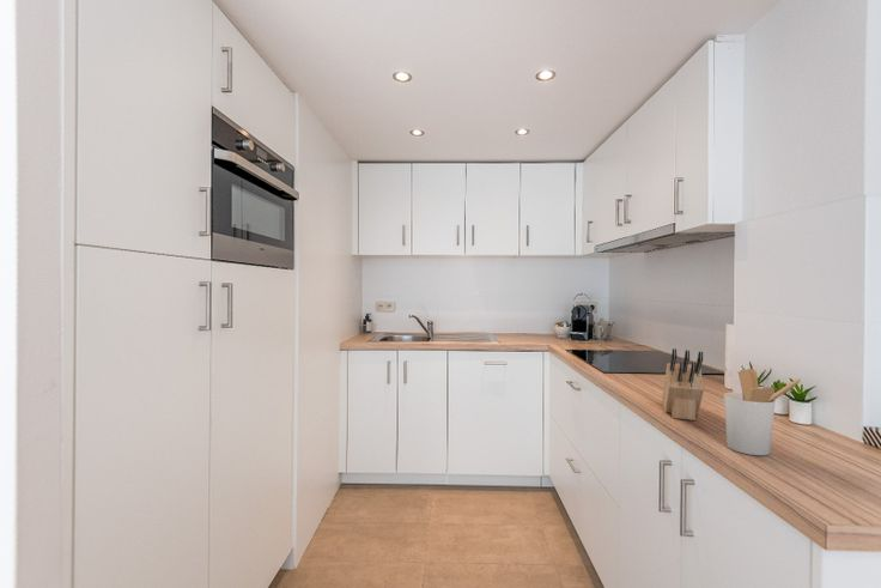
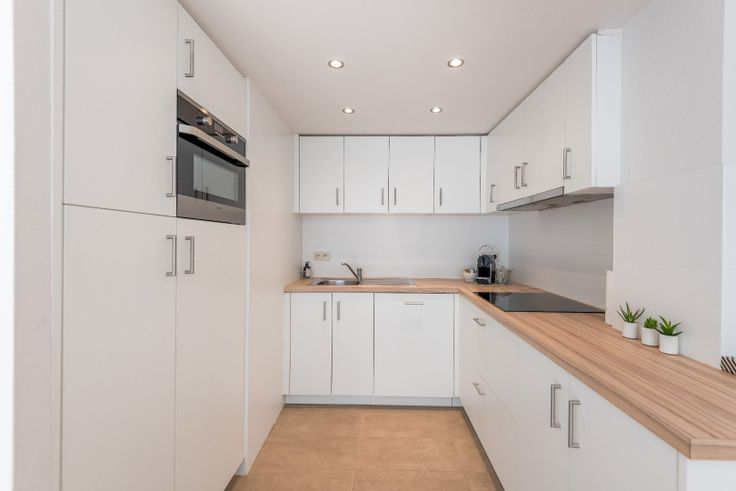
- utensil holder (761, 412)
- knife block (681, 380)
